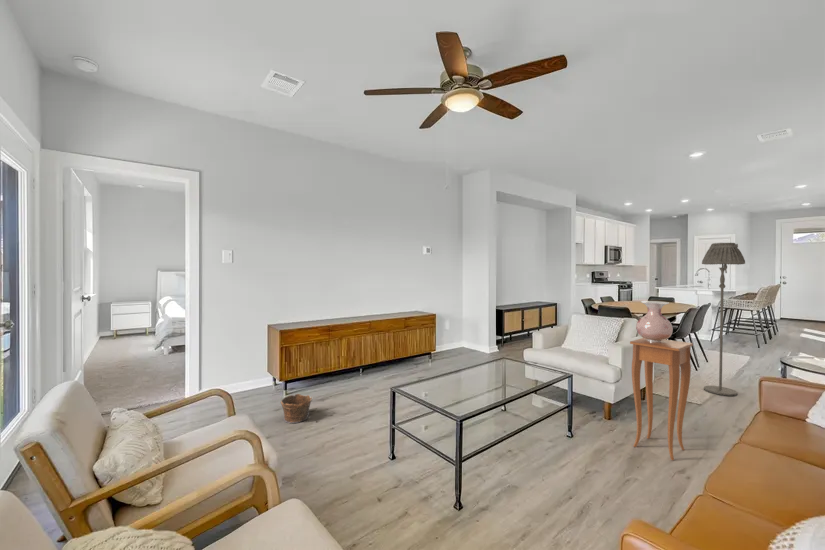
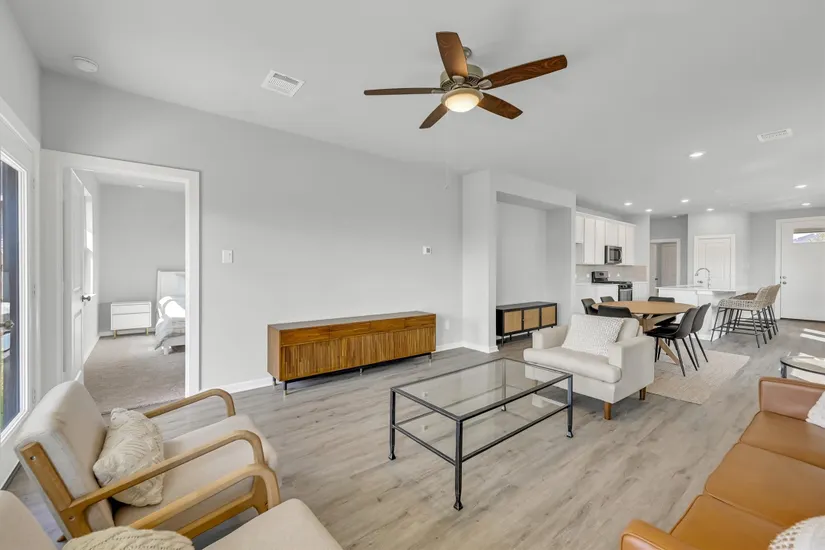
- floor lamp (721, 317)
- clay pot (296, 404)
- vase (654, 321)
- side table (652, 395)
